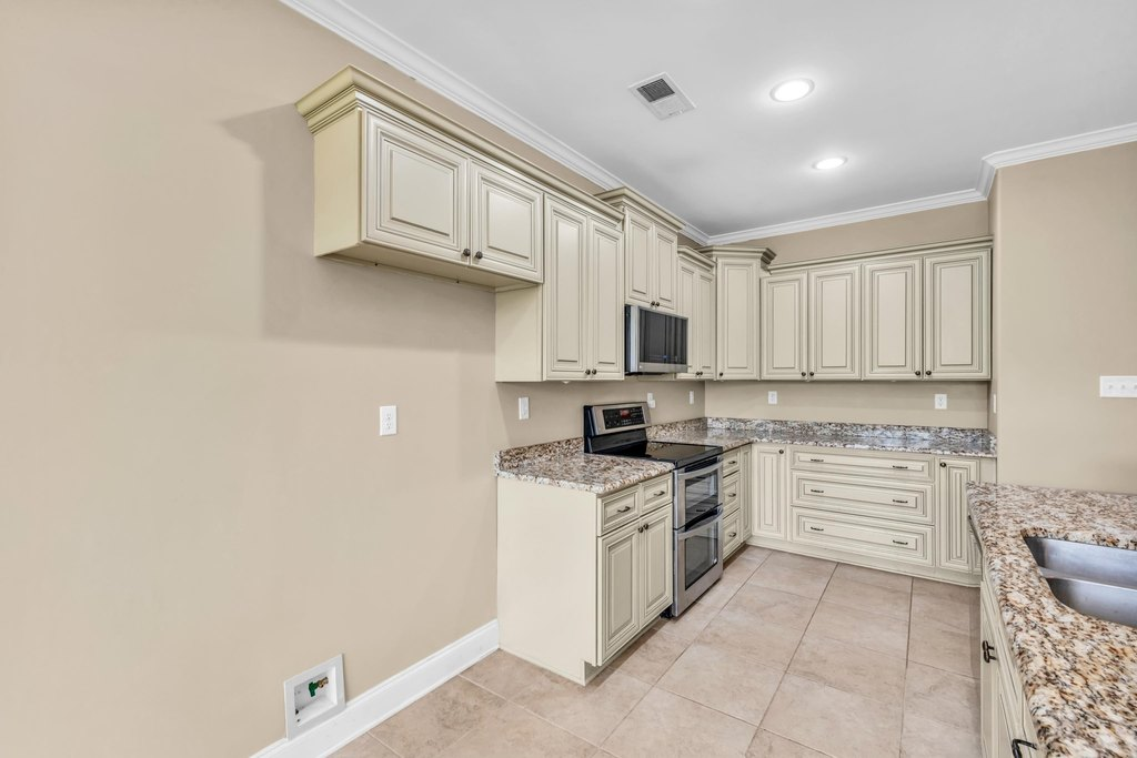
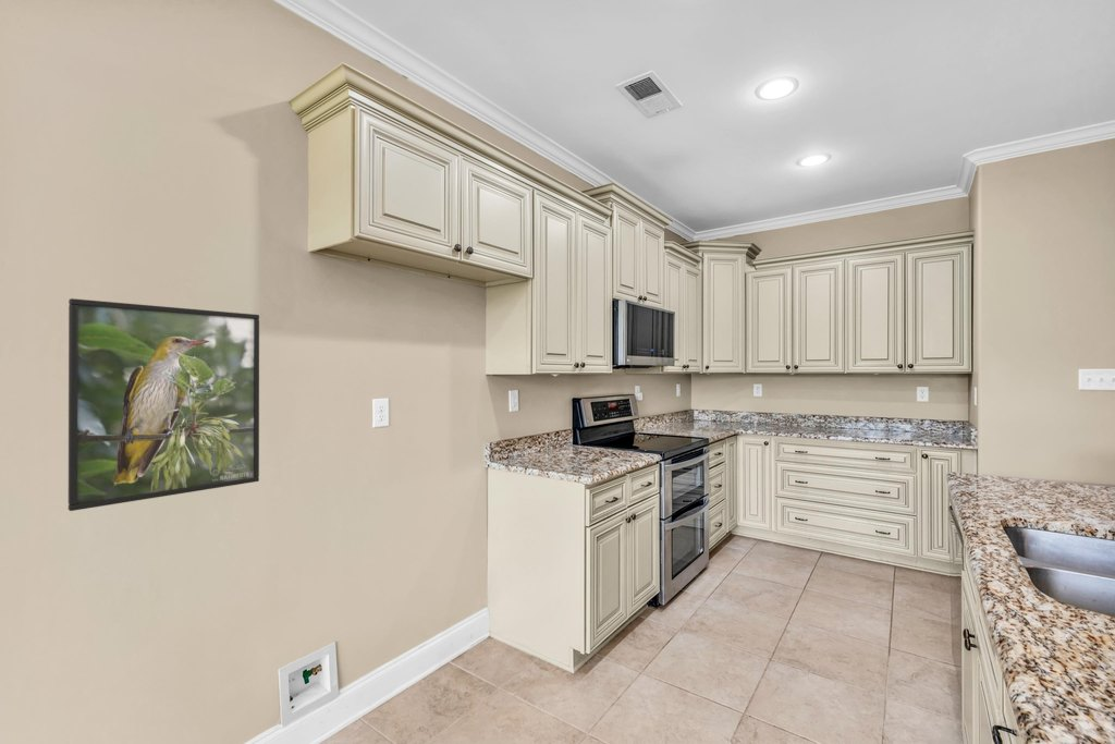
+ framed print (174, 401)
